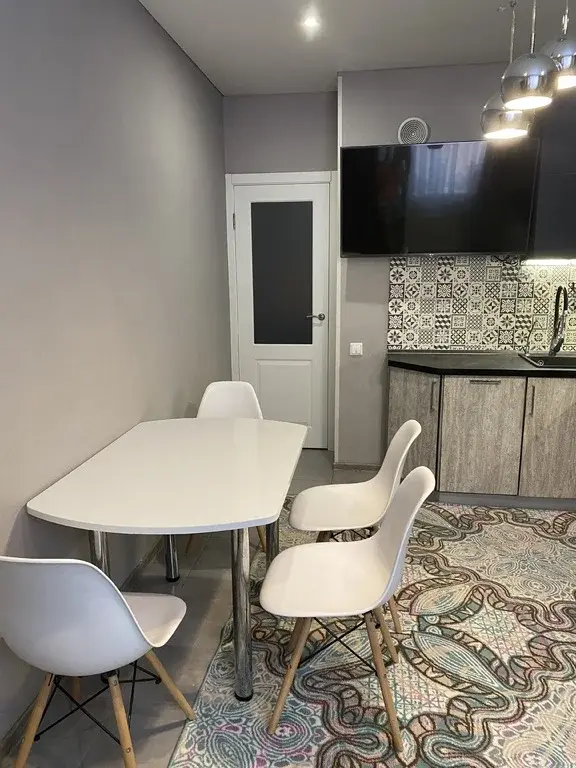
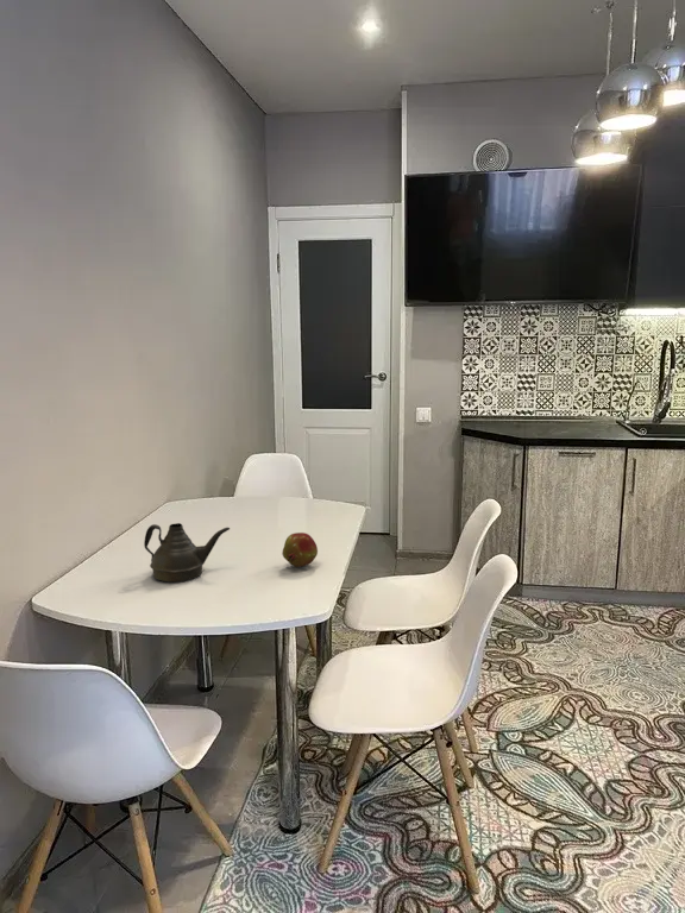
+ fruit (298, 550)
+ teapot (187, 549)
